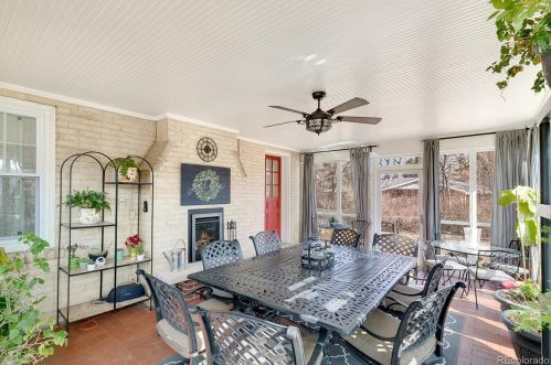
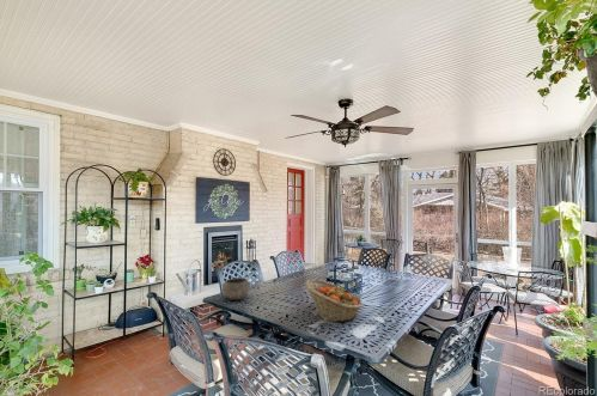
+ bowl (236, 288)
+ fruit basket (333, 298)
